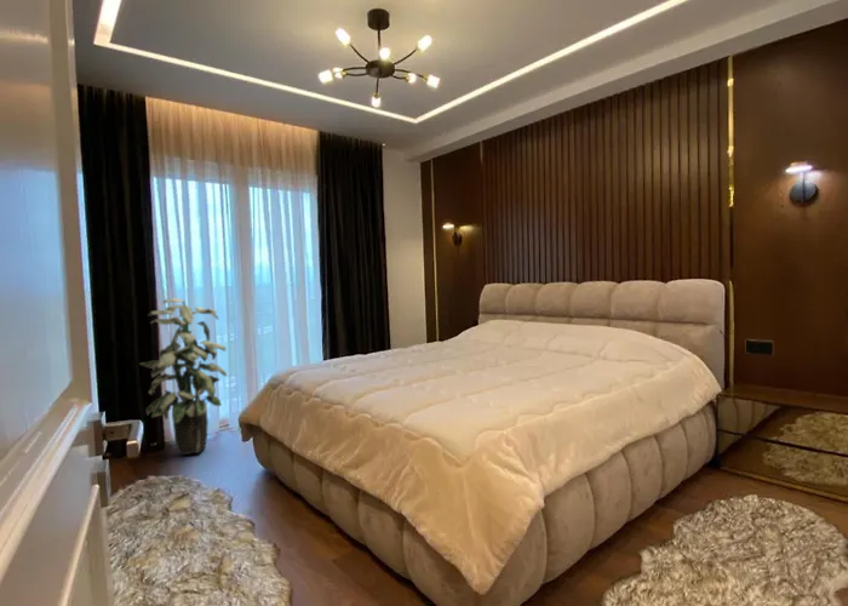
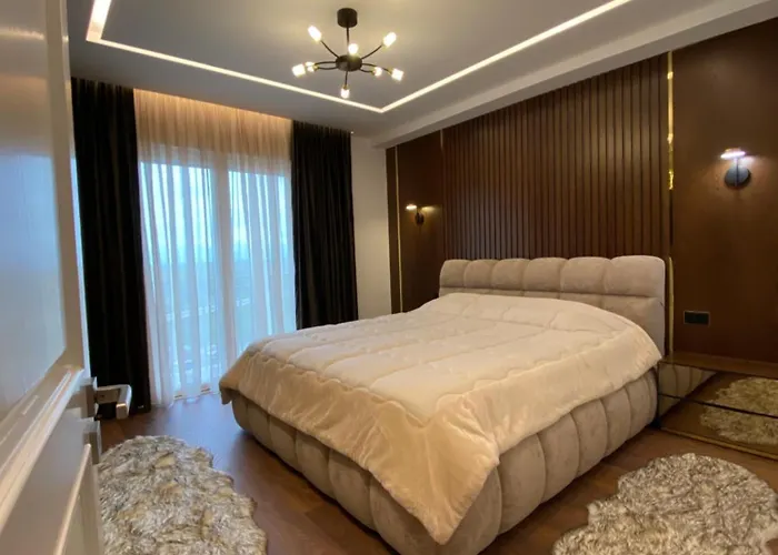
- indoor plant (184, 375)
